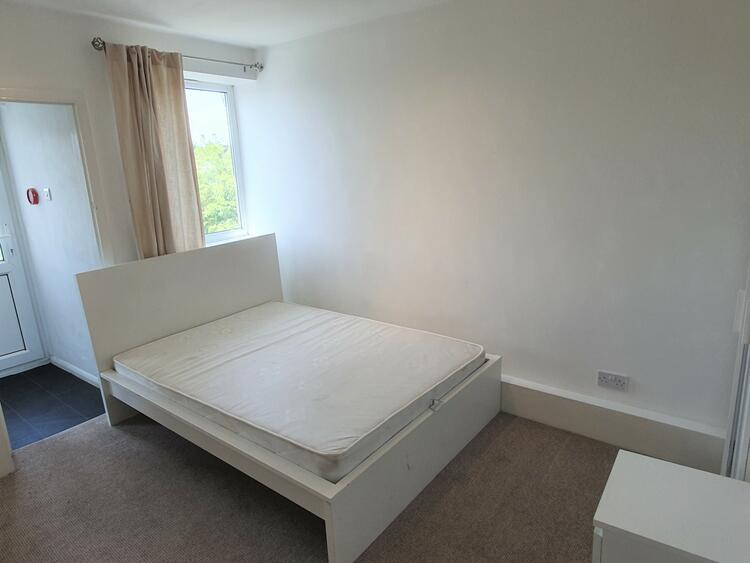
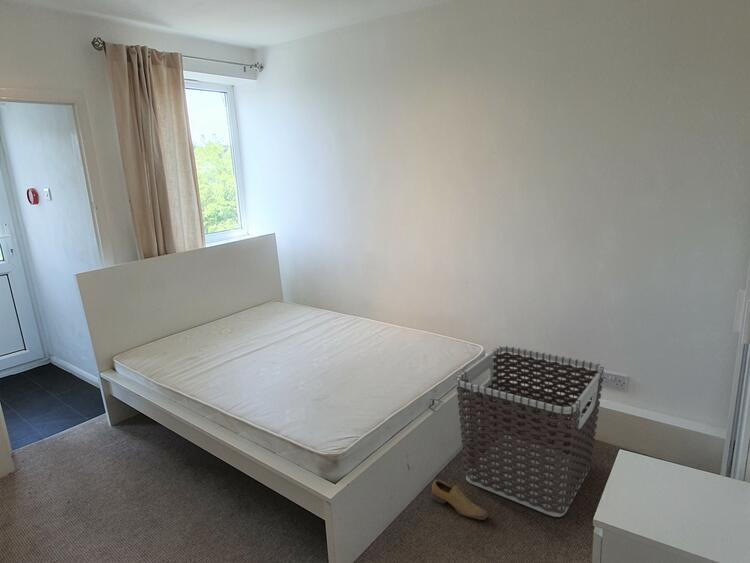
+ shoe (459, 496)
+ clothes hamper (529, 423)
